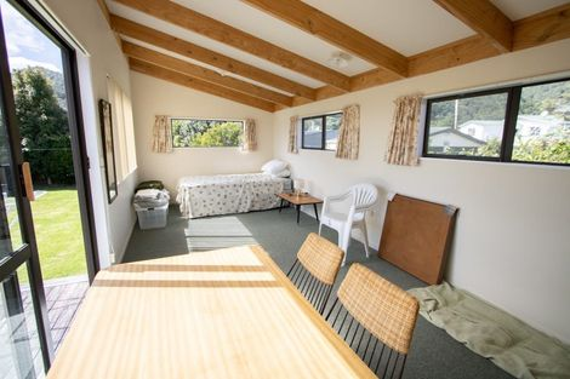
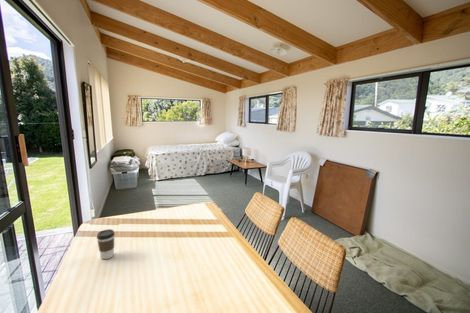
+ coffee cup (106, 244)
